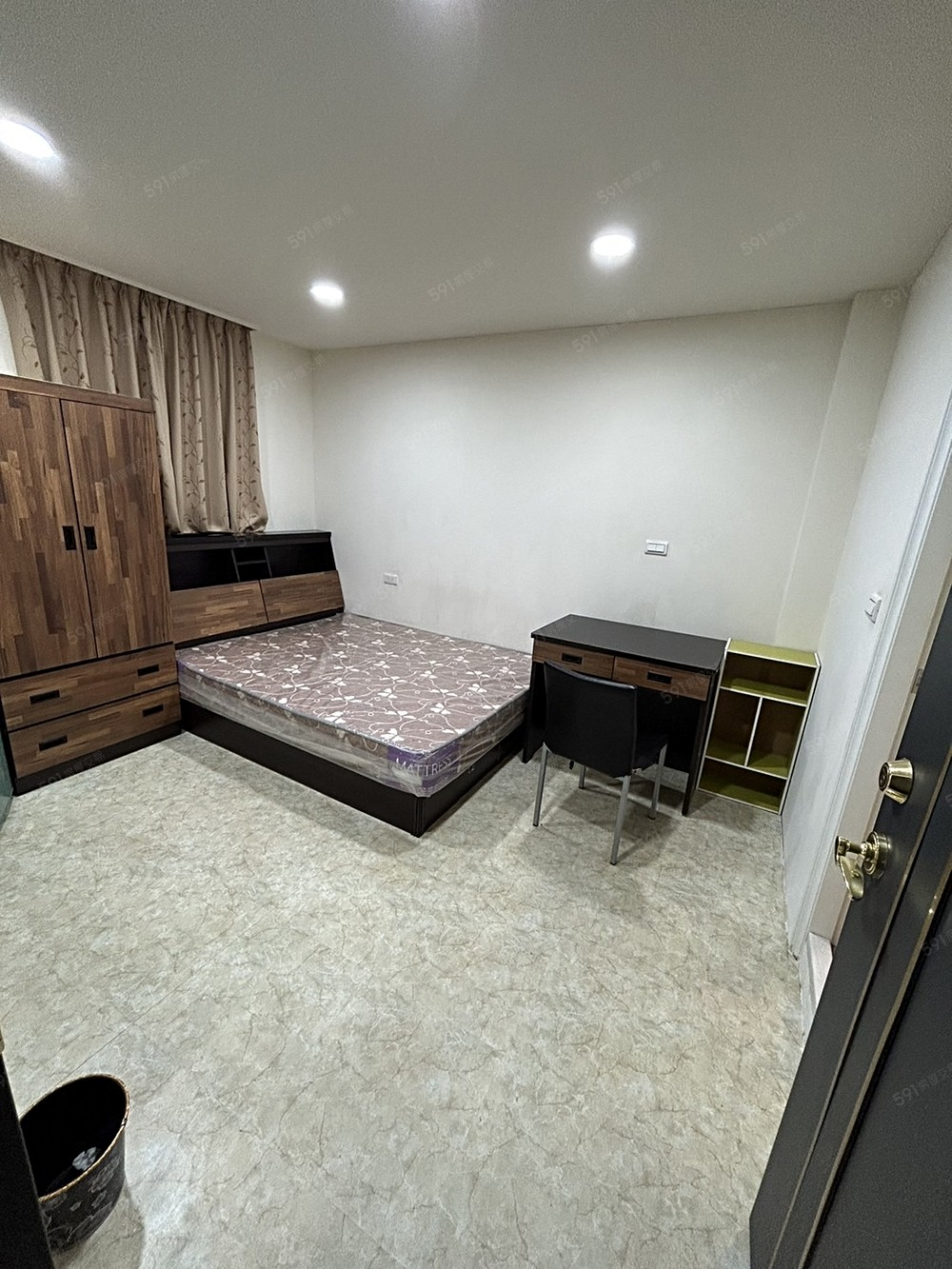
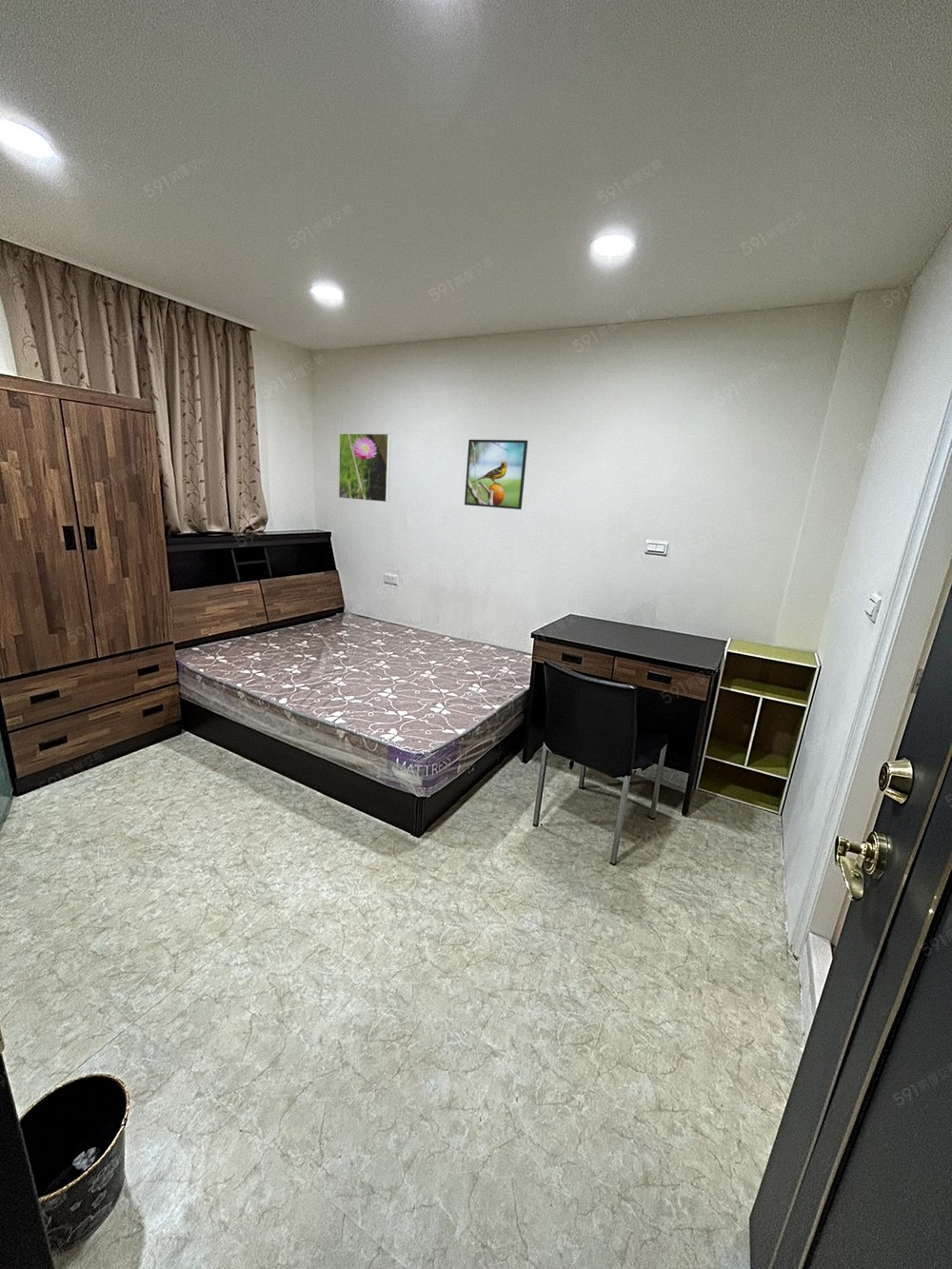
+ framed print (363, 467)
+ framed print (494, 474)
